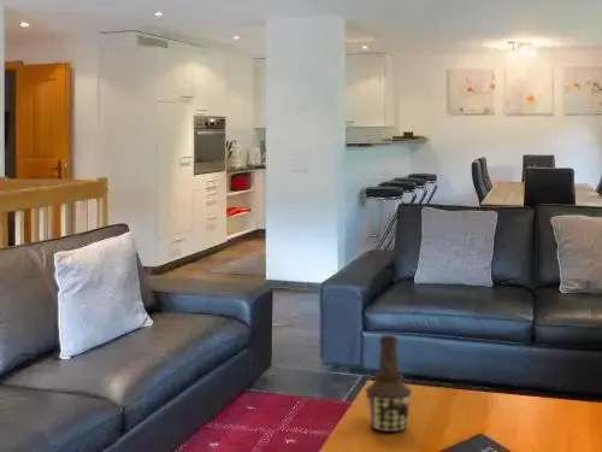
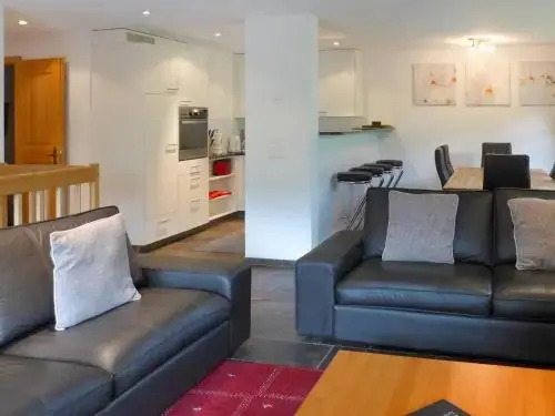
- bottle (389, 381)
